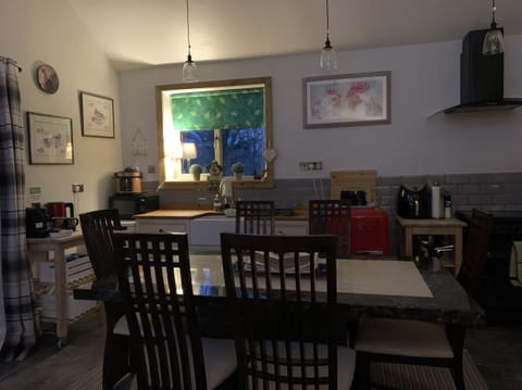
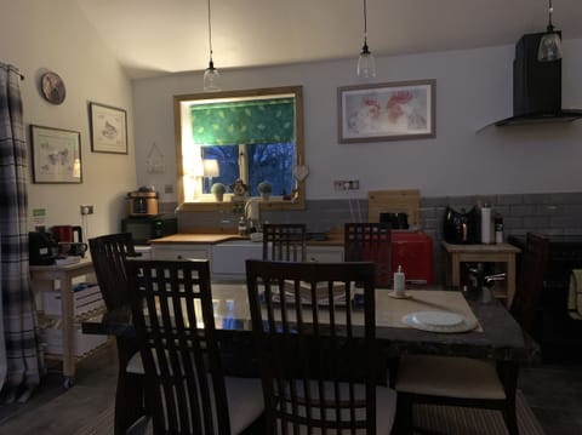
+ chinaware (438, 319)
+ candle (399, 279)
